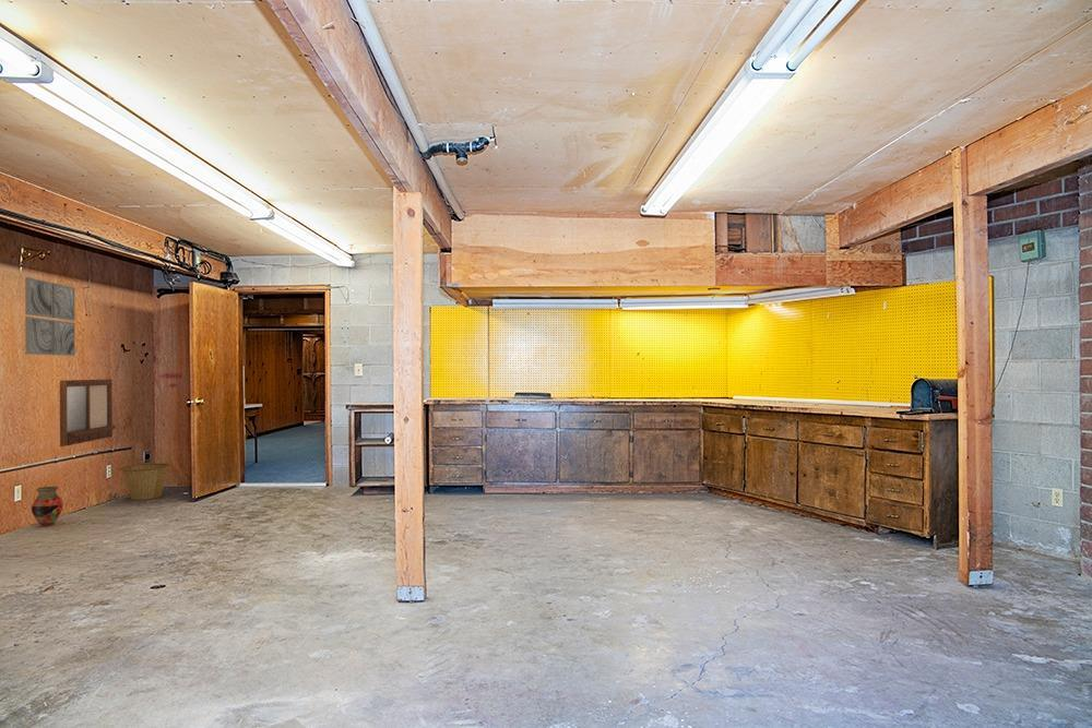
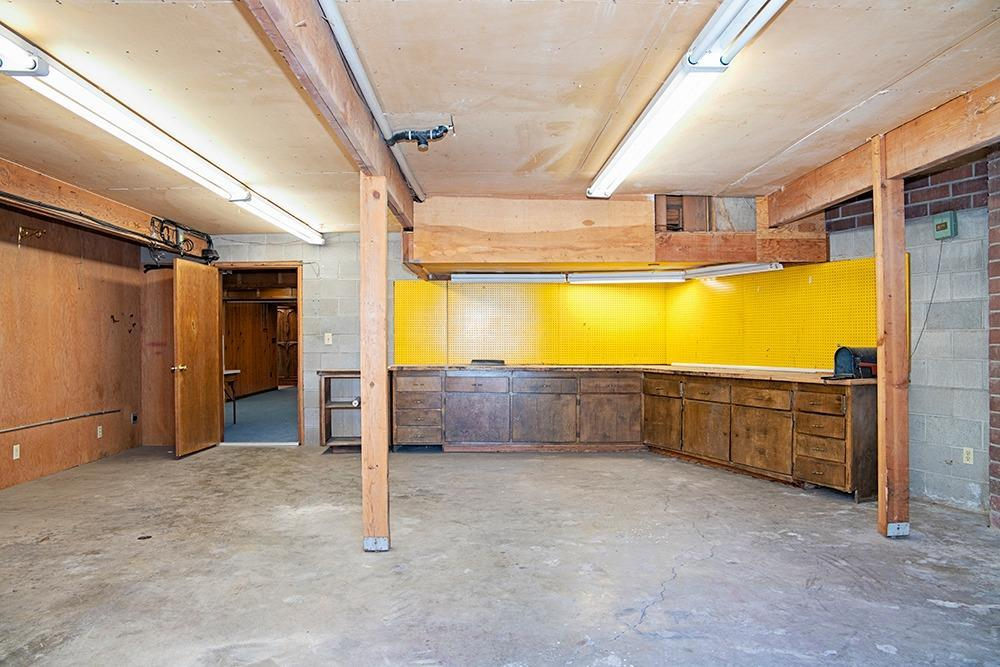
- wall art (51, 318)
- basket (145, 481)
- writing board (91, 410)
- vase (47, 506)
